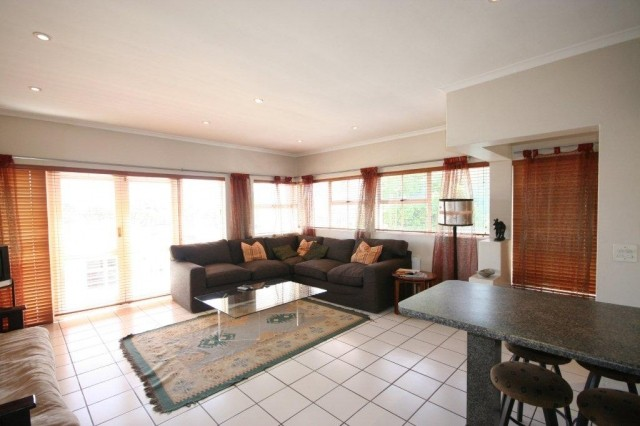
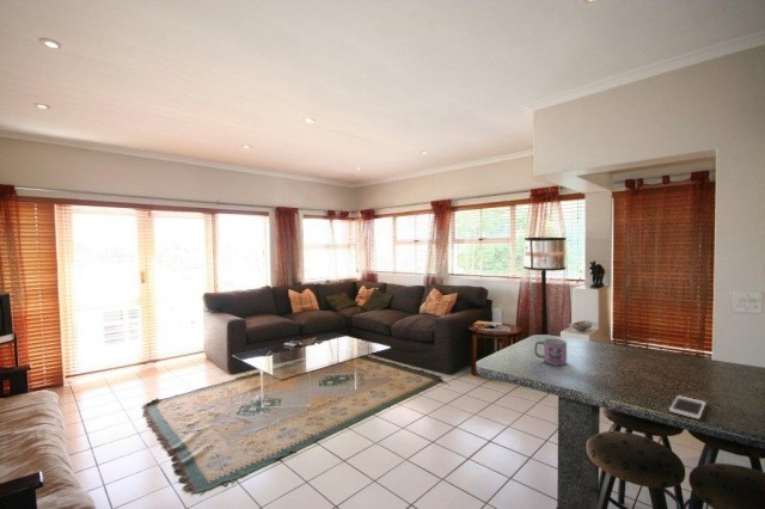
+ cell phone (687, 406)
+ mug (550, 351)
